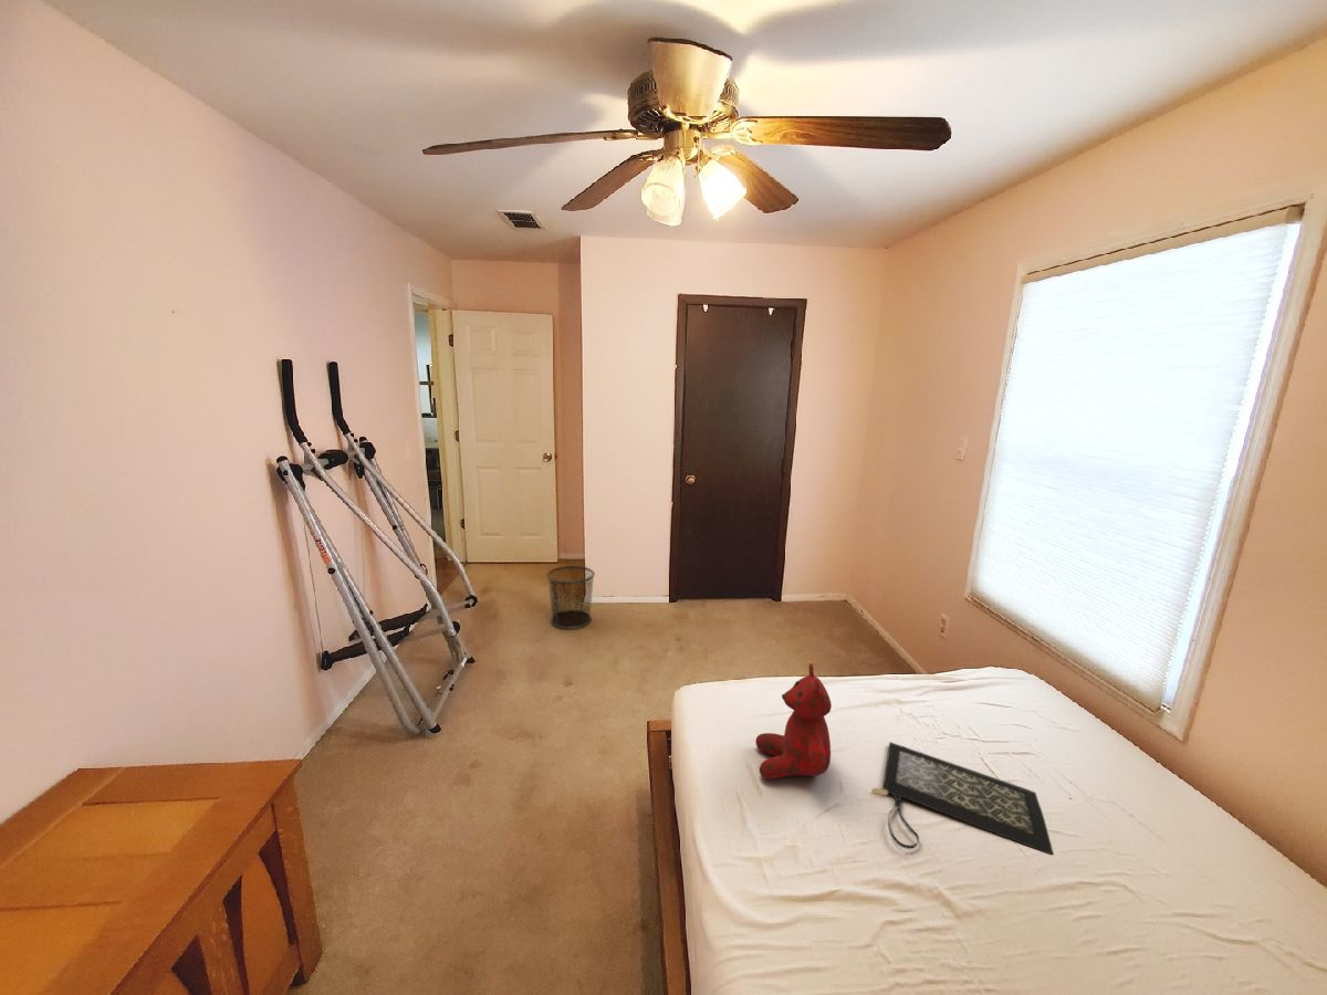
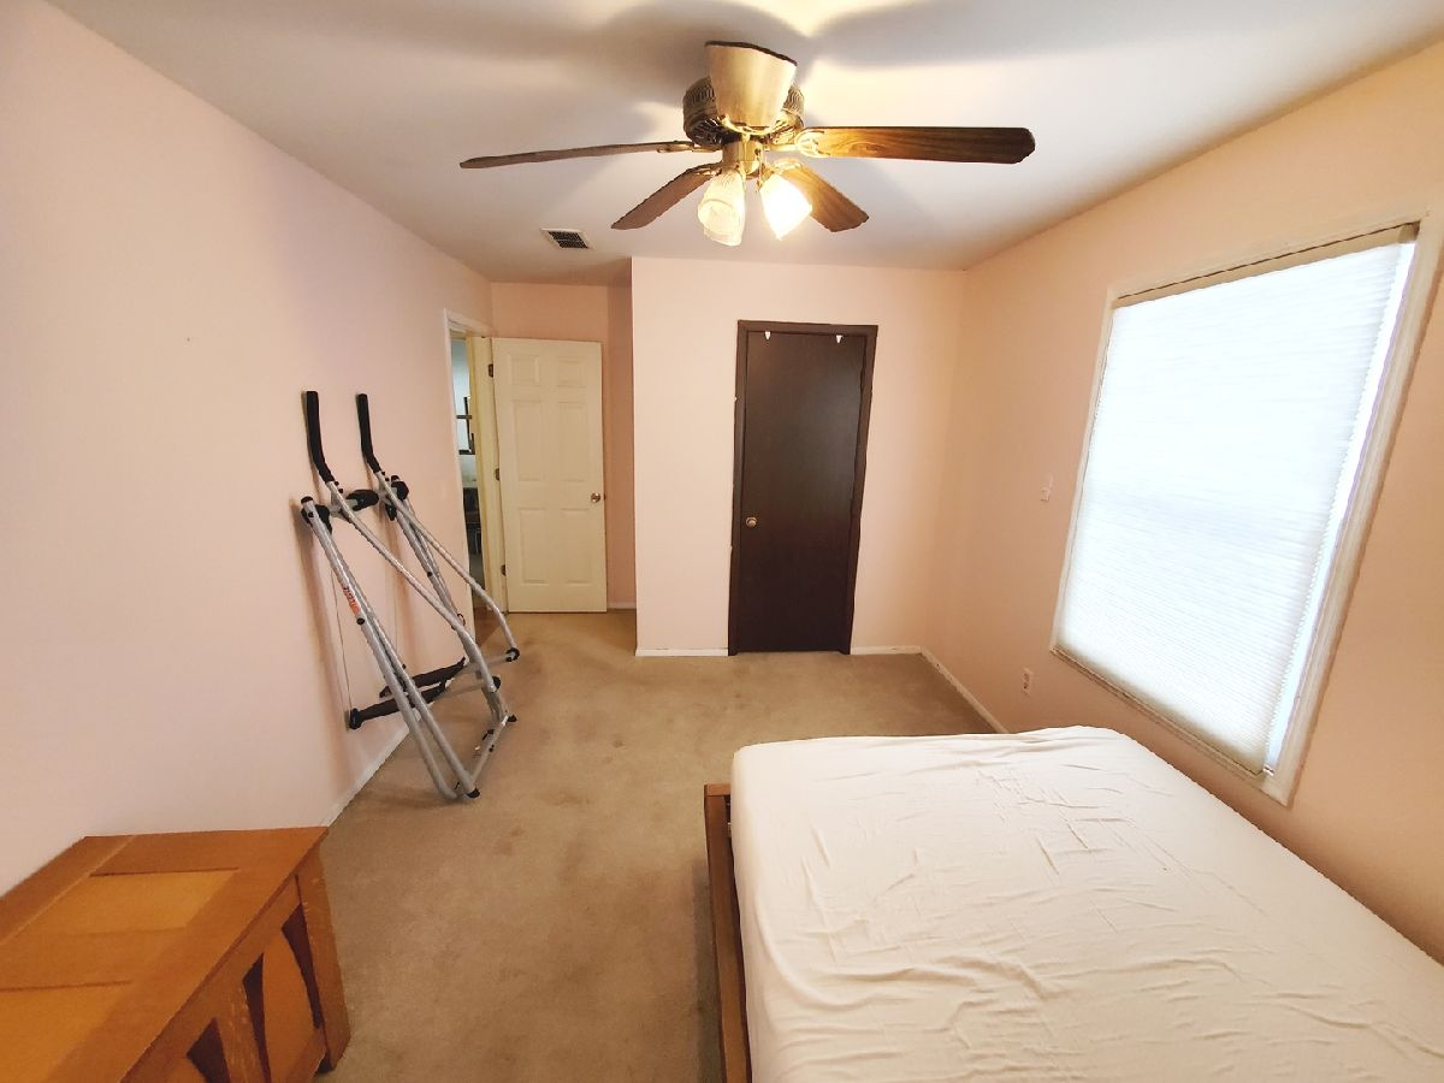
- waste bin (571, 597)
- teddy bear (795, 719)
- clutch bag (952, 789)
